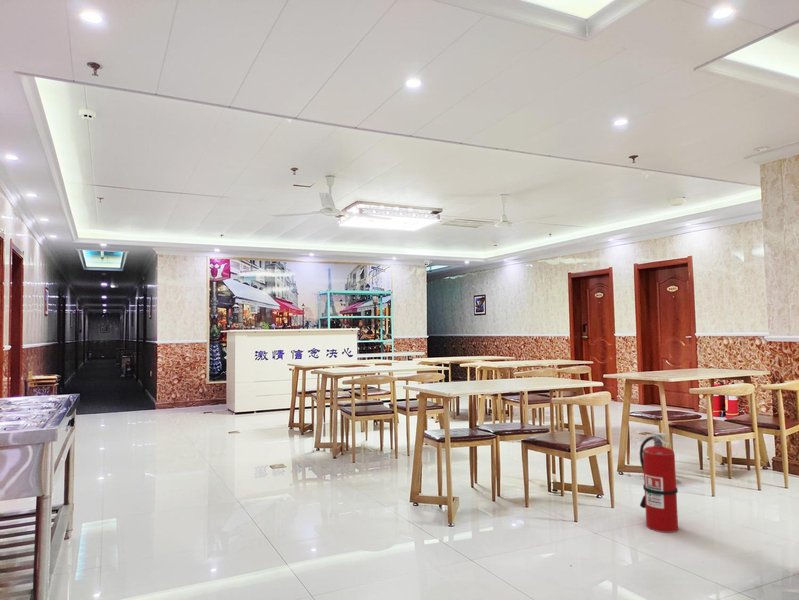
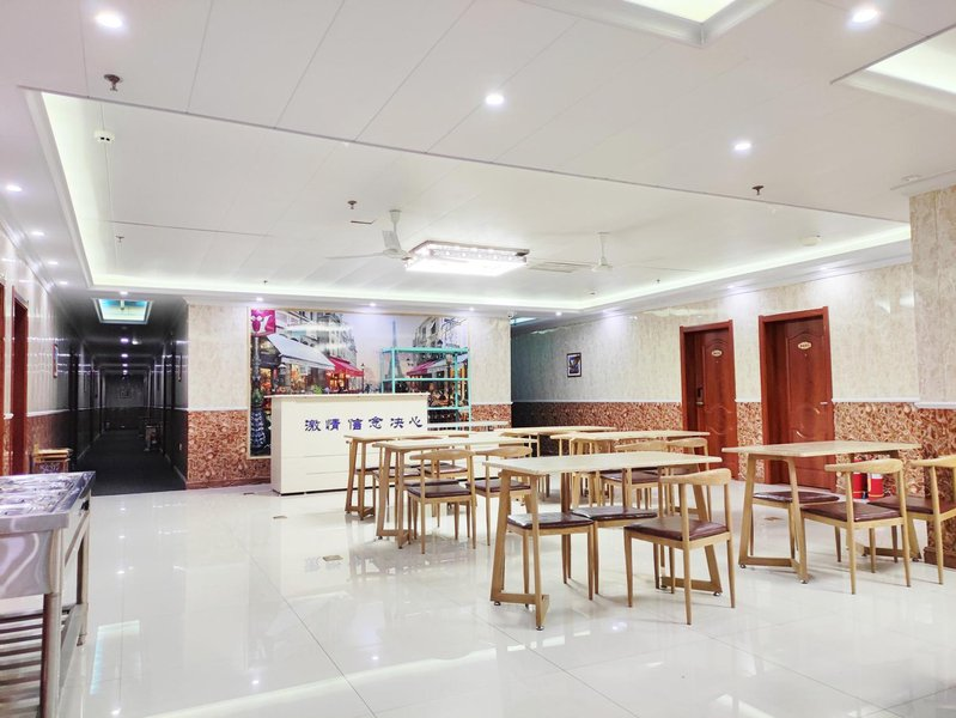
- fire extinguisher (655, 477)
